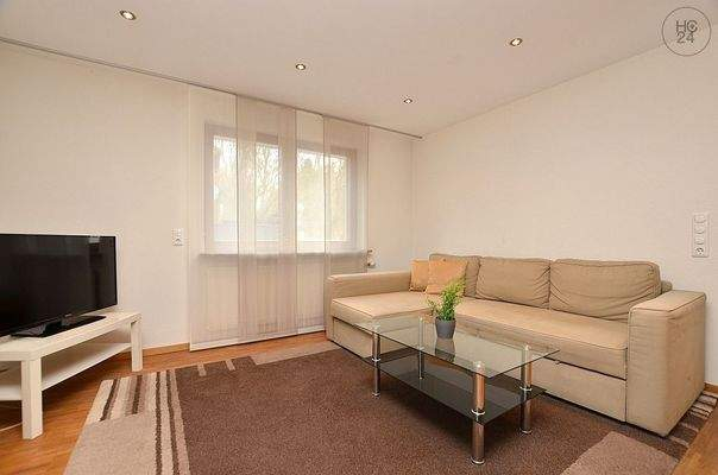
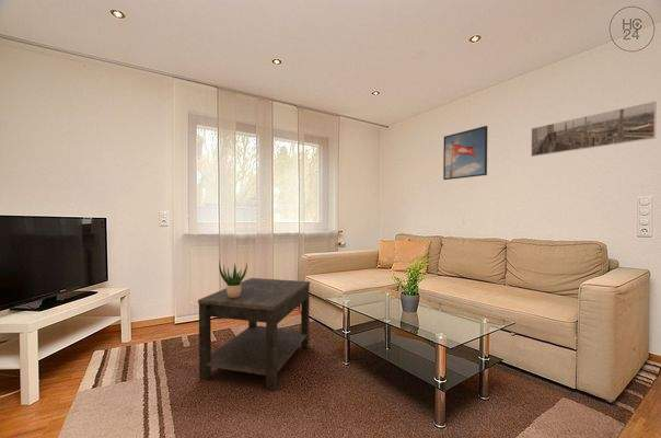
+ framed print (584, 132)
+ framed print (464, 154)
+ potted plant (232, 277)
+ side table (259, 326)
